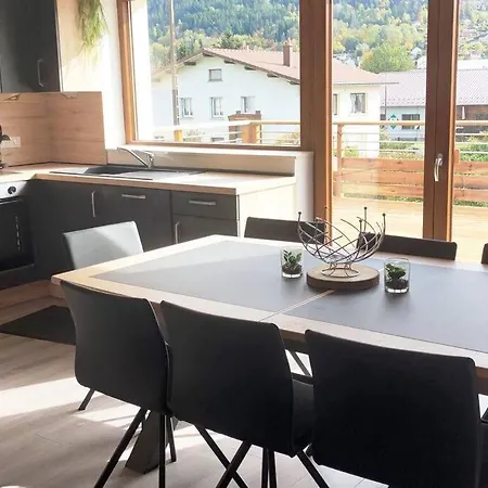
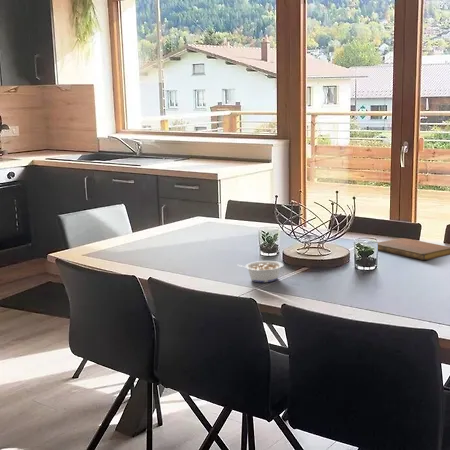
+ notebook (412, 248)
+ legume (263, 271)
